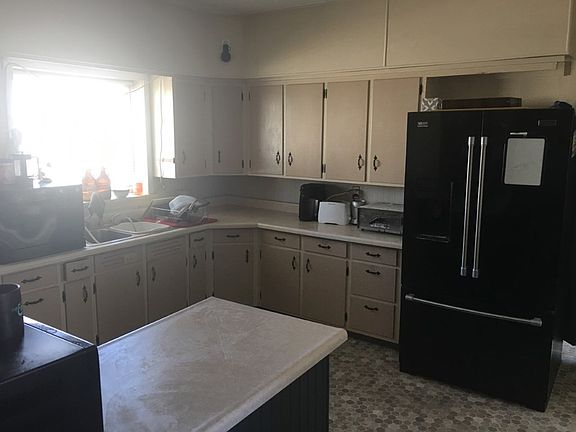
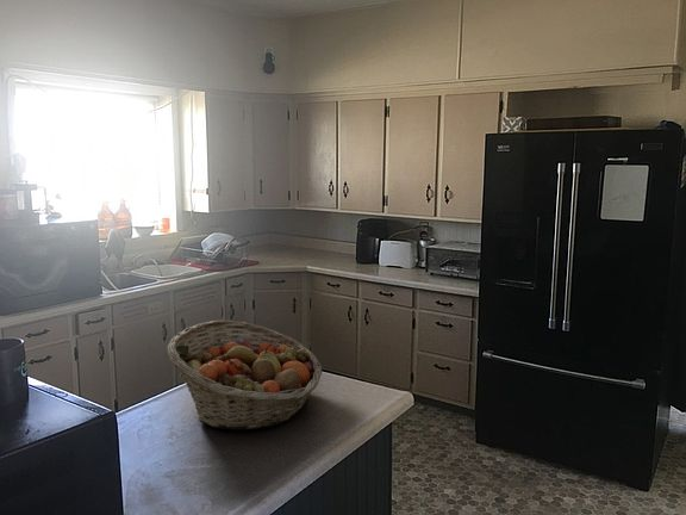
+ fruit basket (248, 368)
